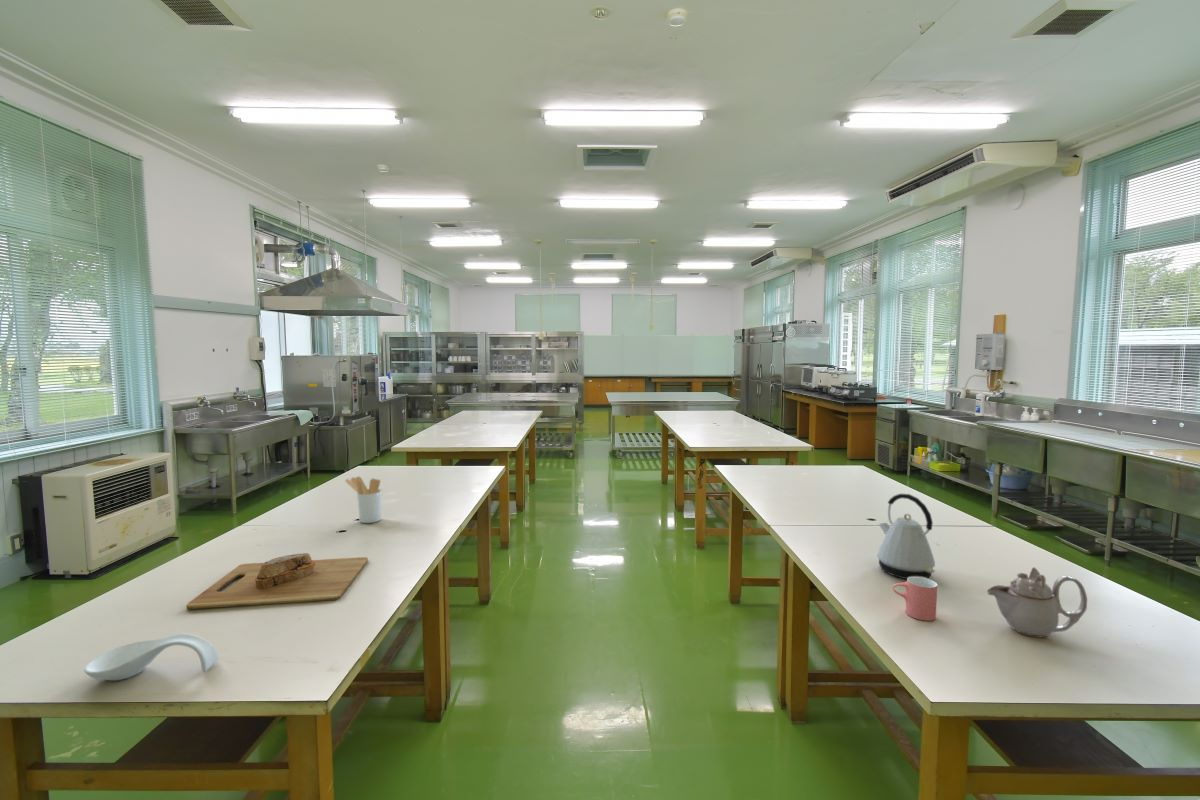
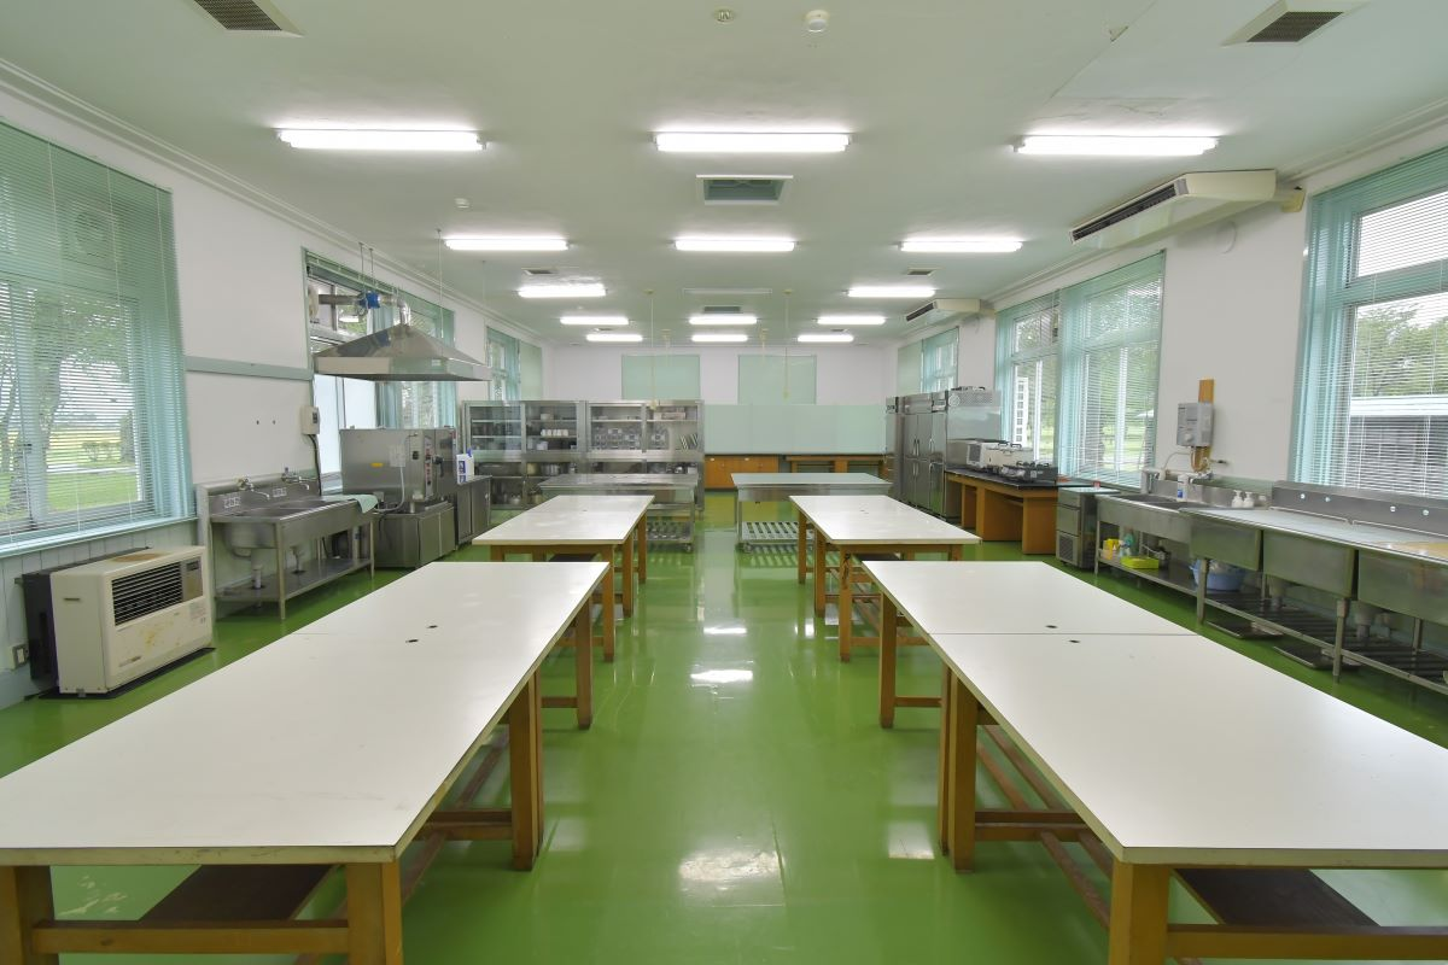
- spoon rest (153, 654)
- cutting board (285, 569)
- utensil holder (364, 498)
- kettle (905, 533)
- cup (914, 597)
- teapot (1035, 601)
